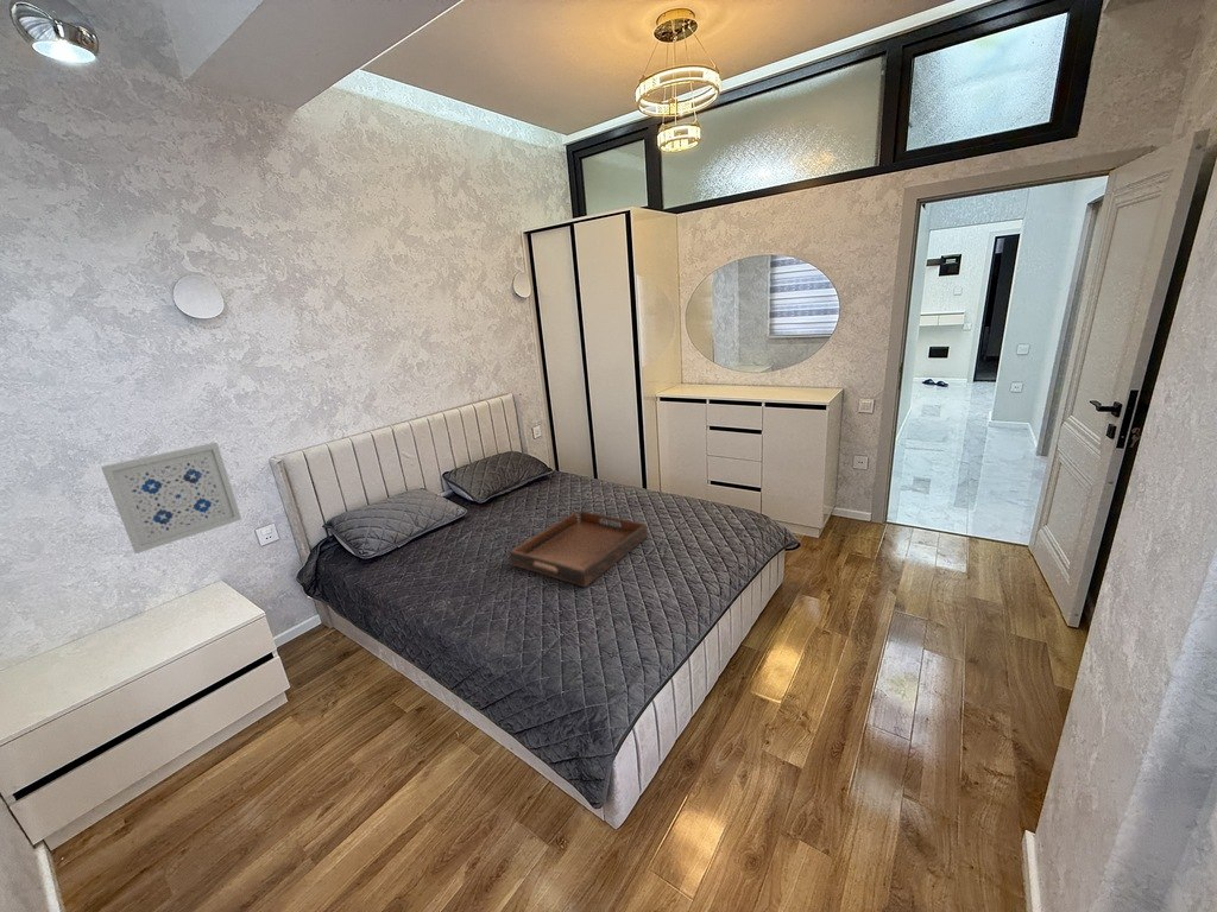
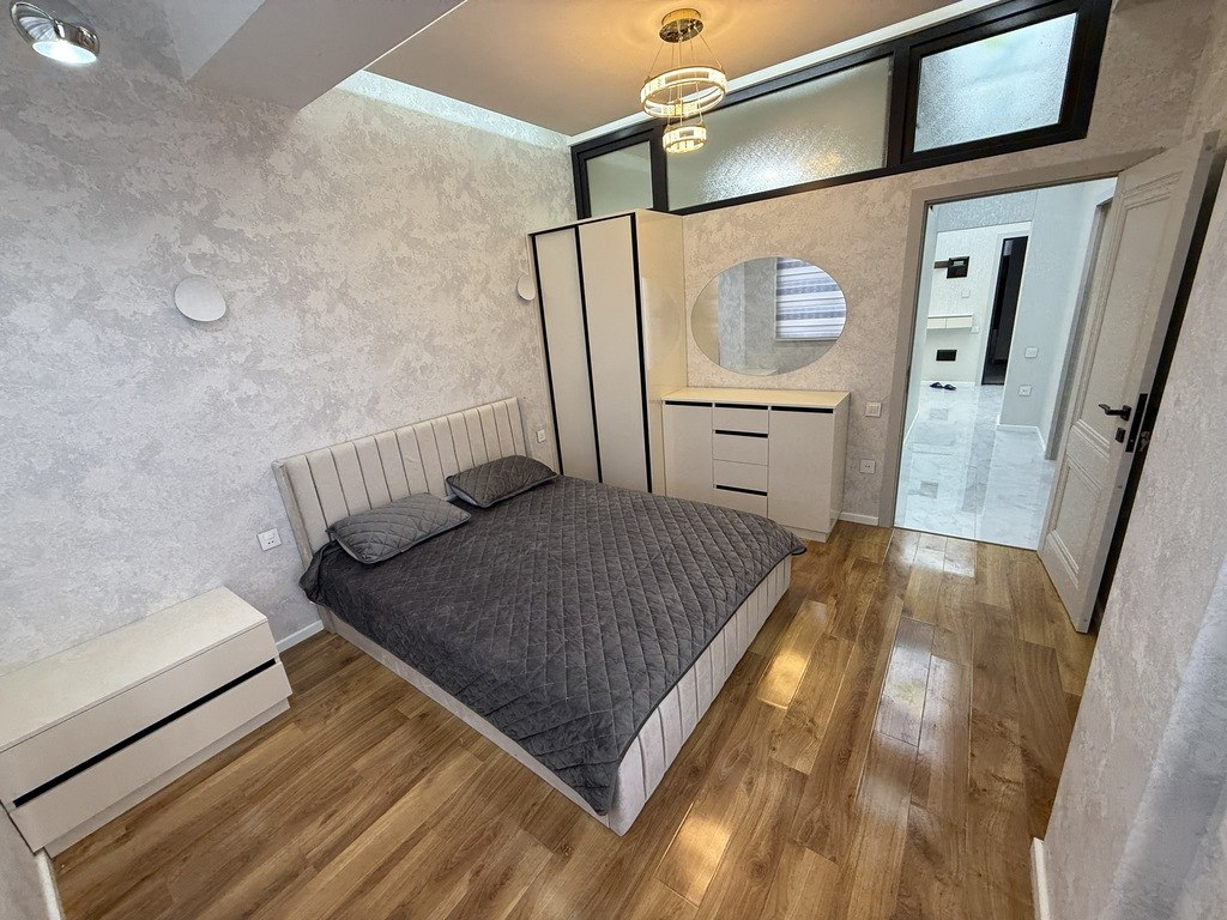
- wall art (177, 495)
- serving tray (581, 543)
